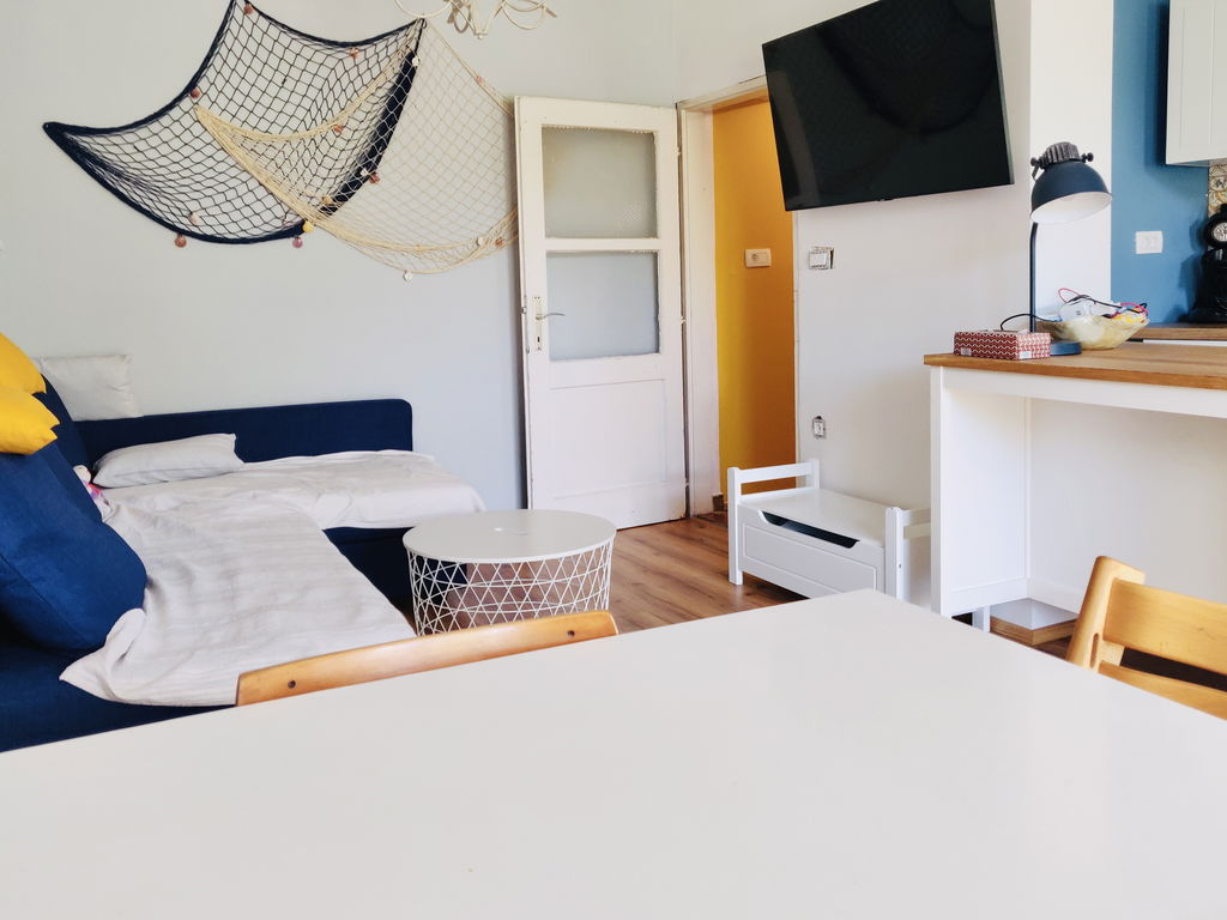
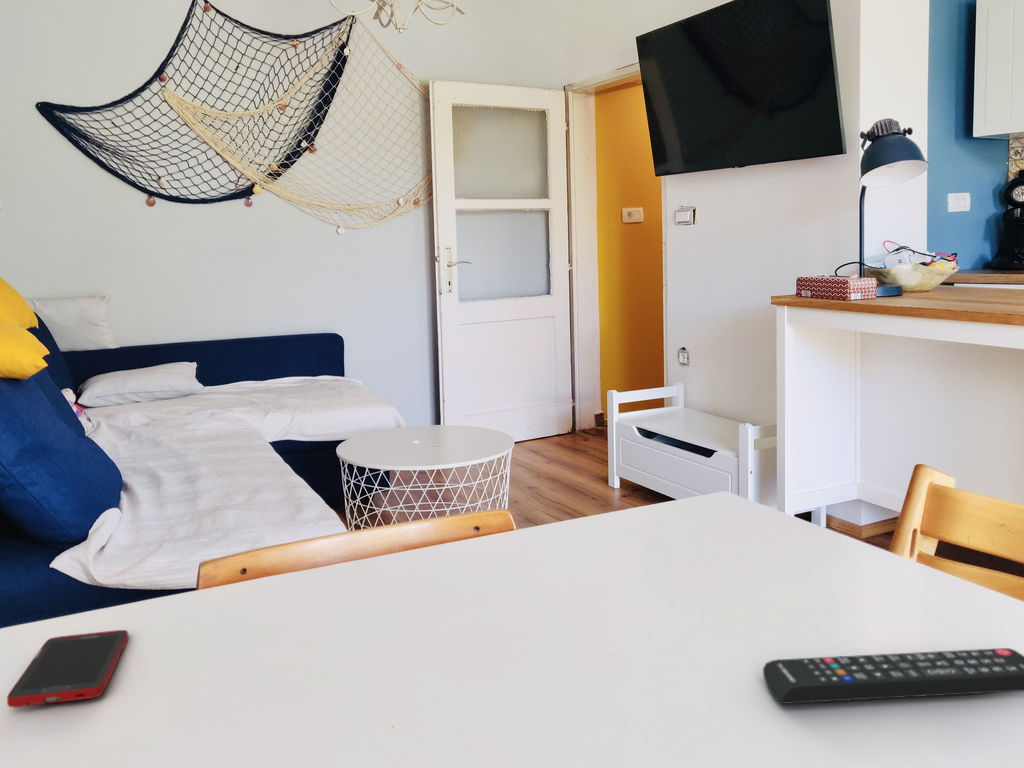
+ remote control (906, 677)
+ cell phone (73, 665)
